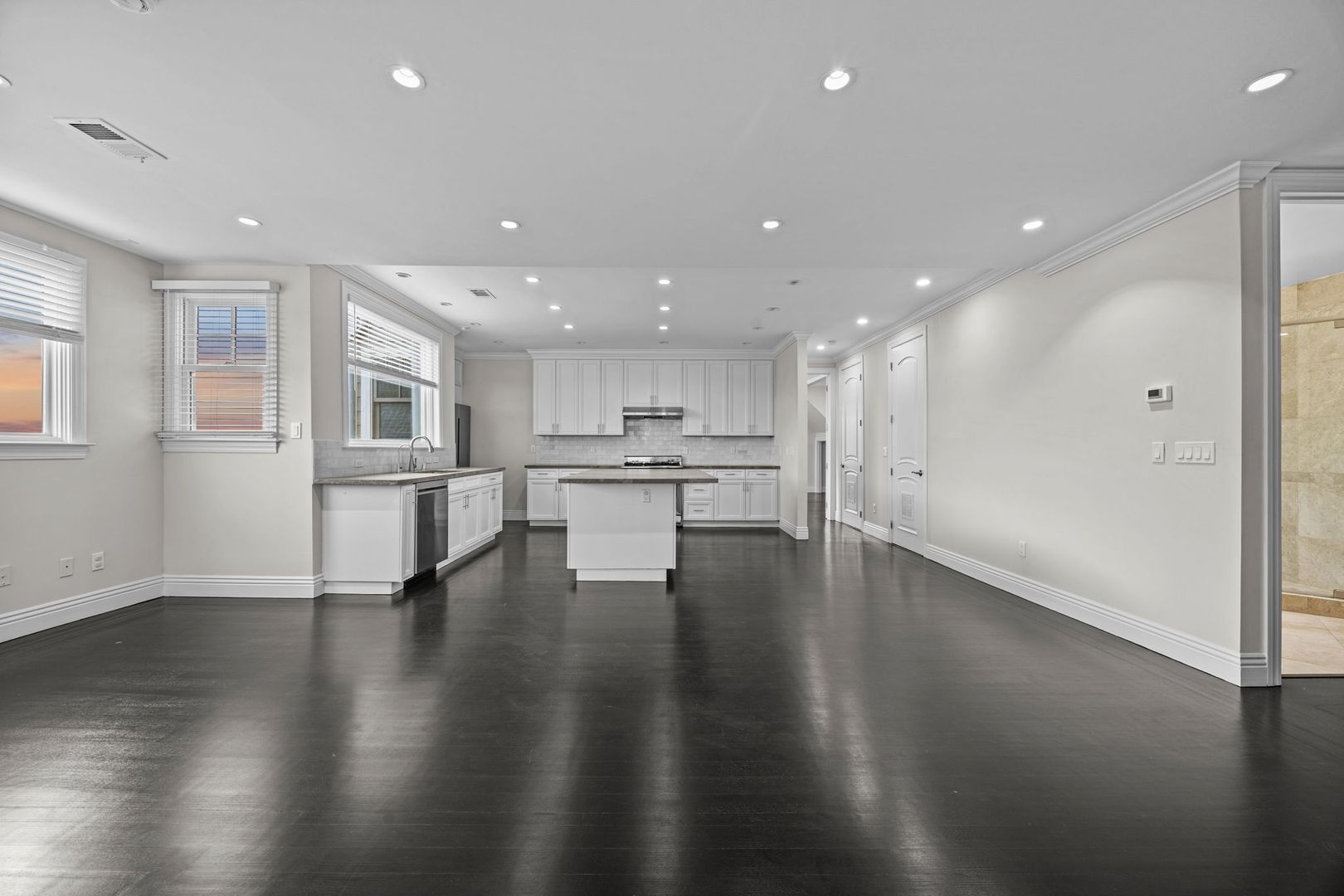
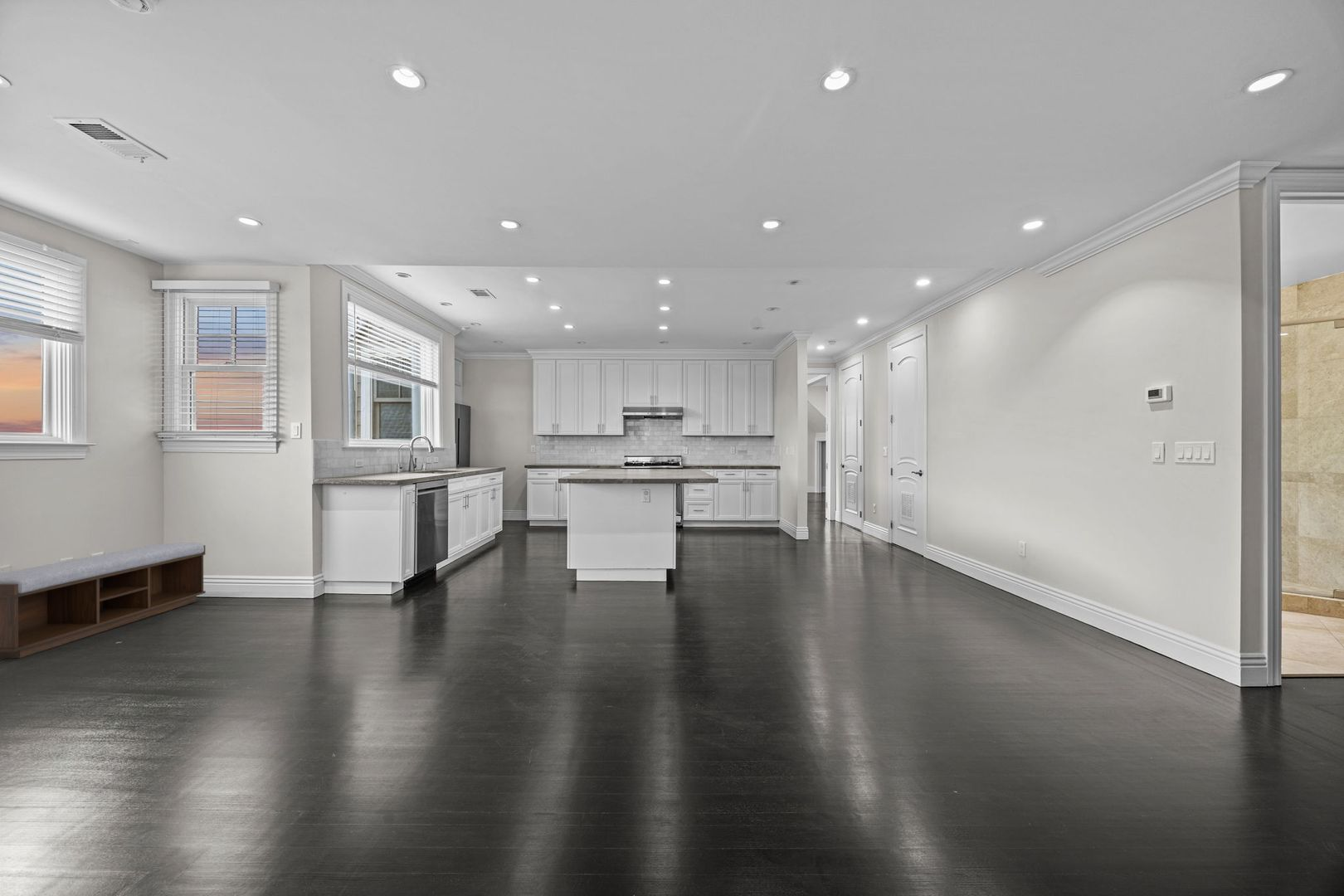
+ bench (101, 591)
